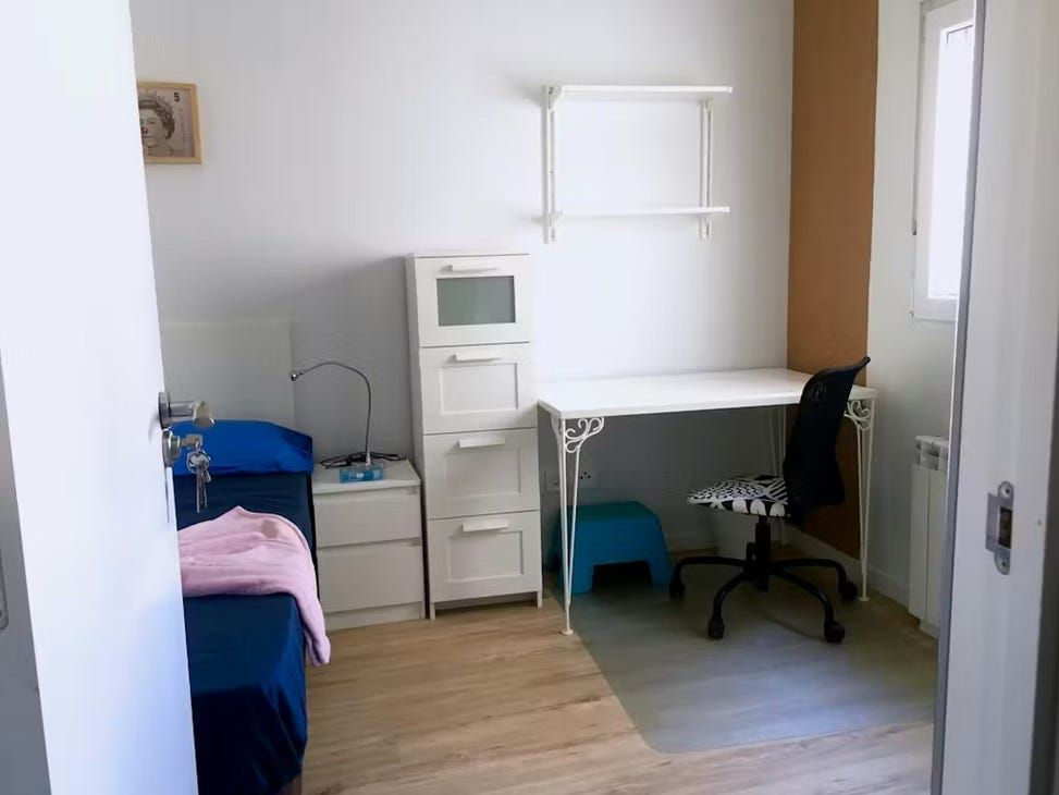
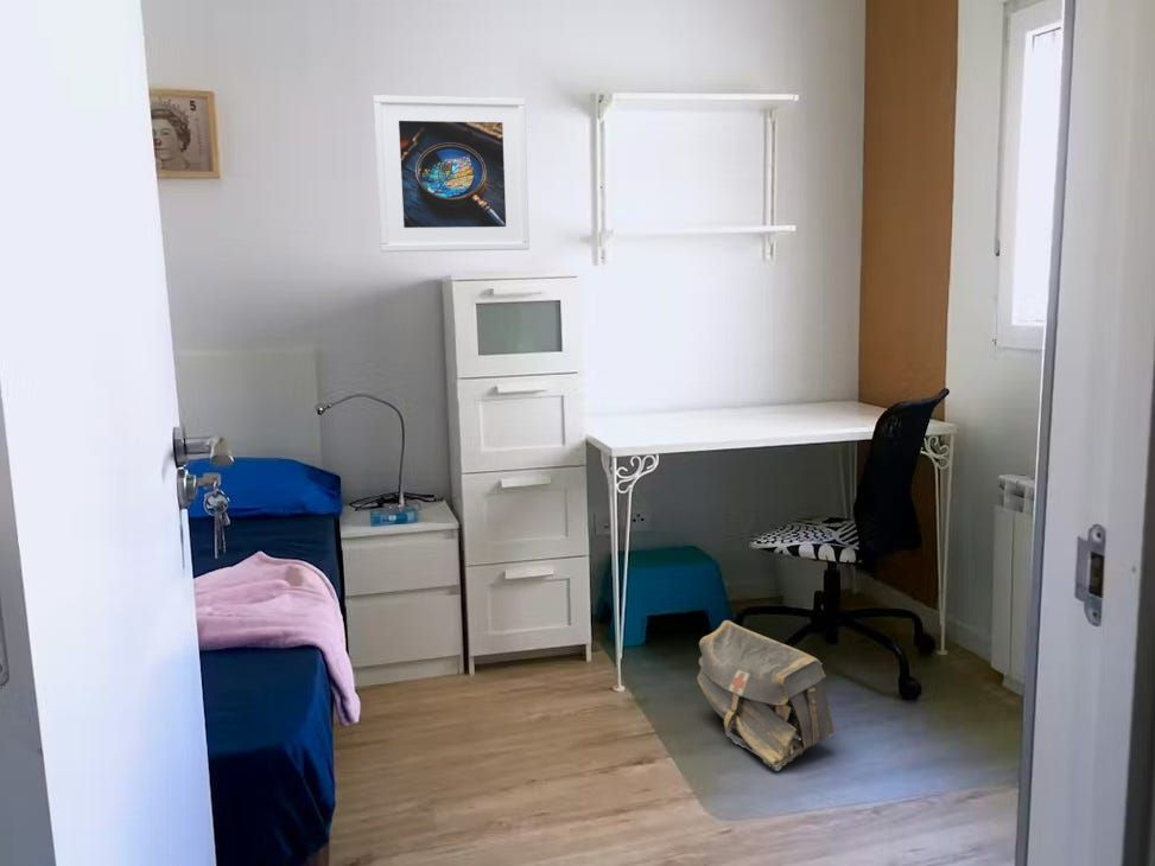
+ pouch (761, 686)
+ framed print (452, 174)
